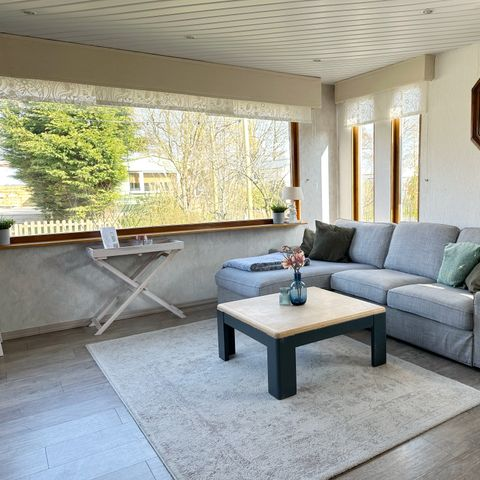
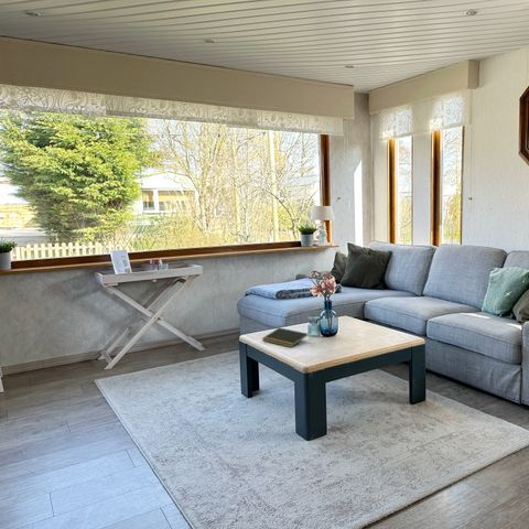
+ notepad (284, 336)
